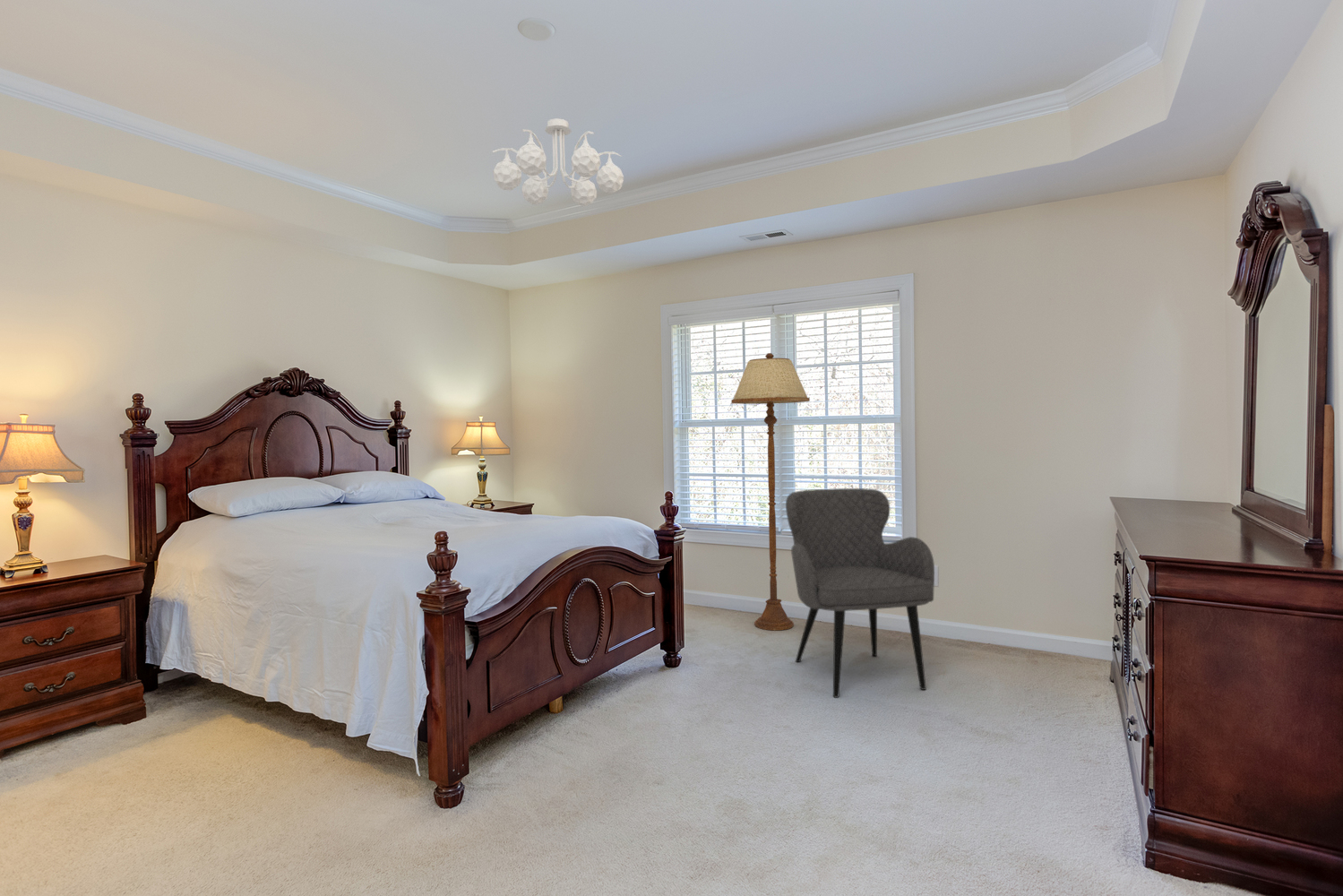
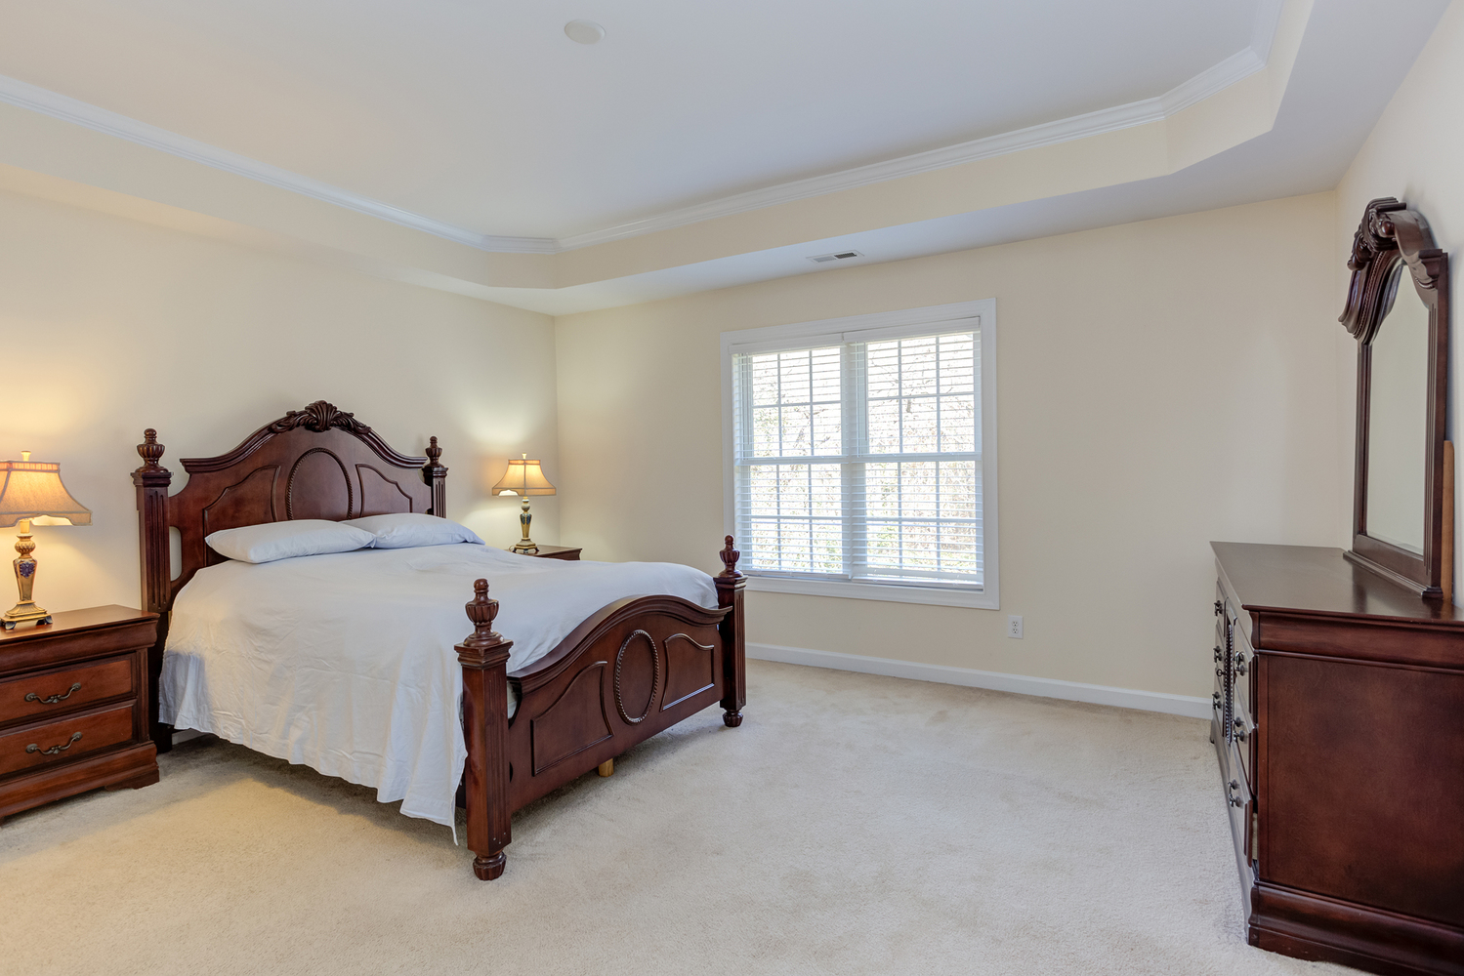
- armchair (856, 584)
- ceiling light fixture (560, 157)
- floor lamp (771, 489)
